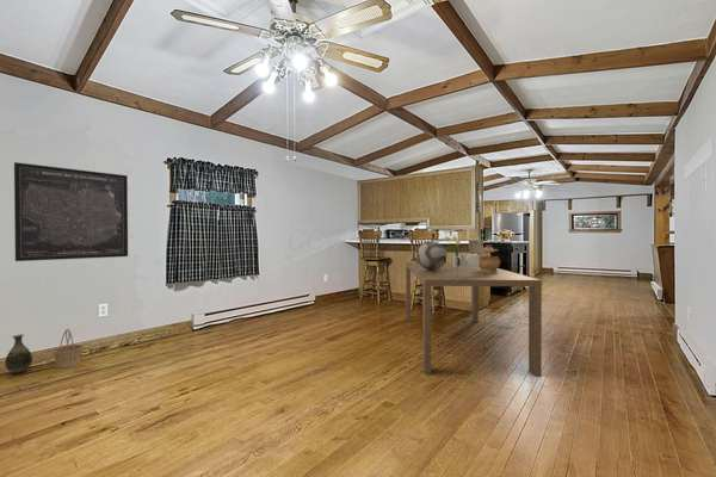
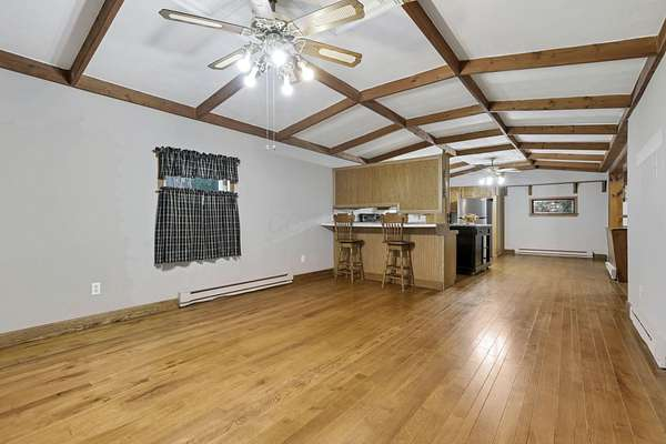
- dining table (471, 304)
- vase (18, 353)
- basket (68, 346)
- bouquet (462, 254)
- decorative sphere (431, 255)
- ceramic pot (488, 258)
- wall art (76, 213)
